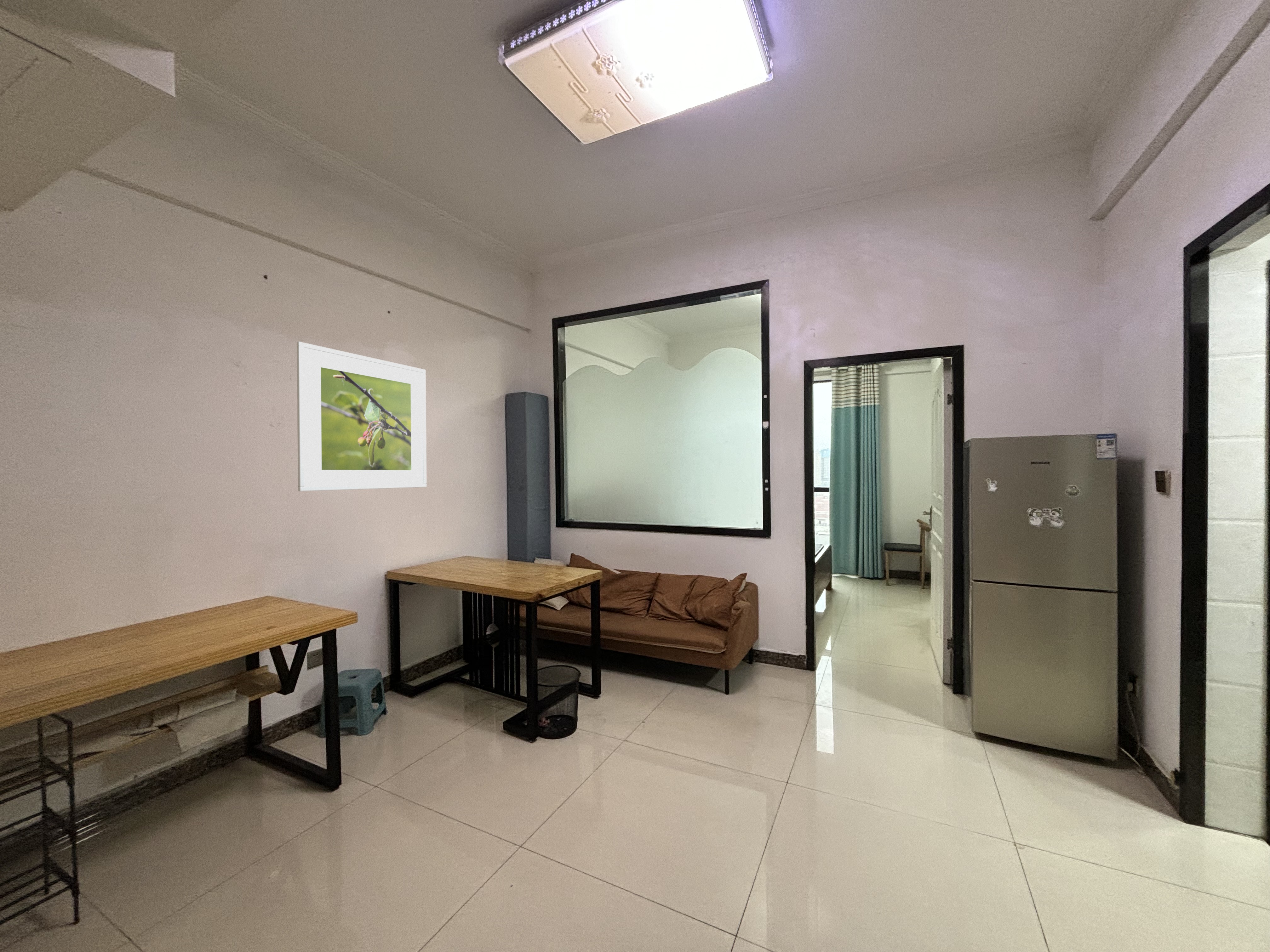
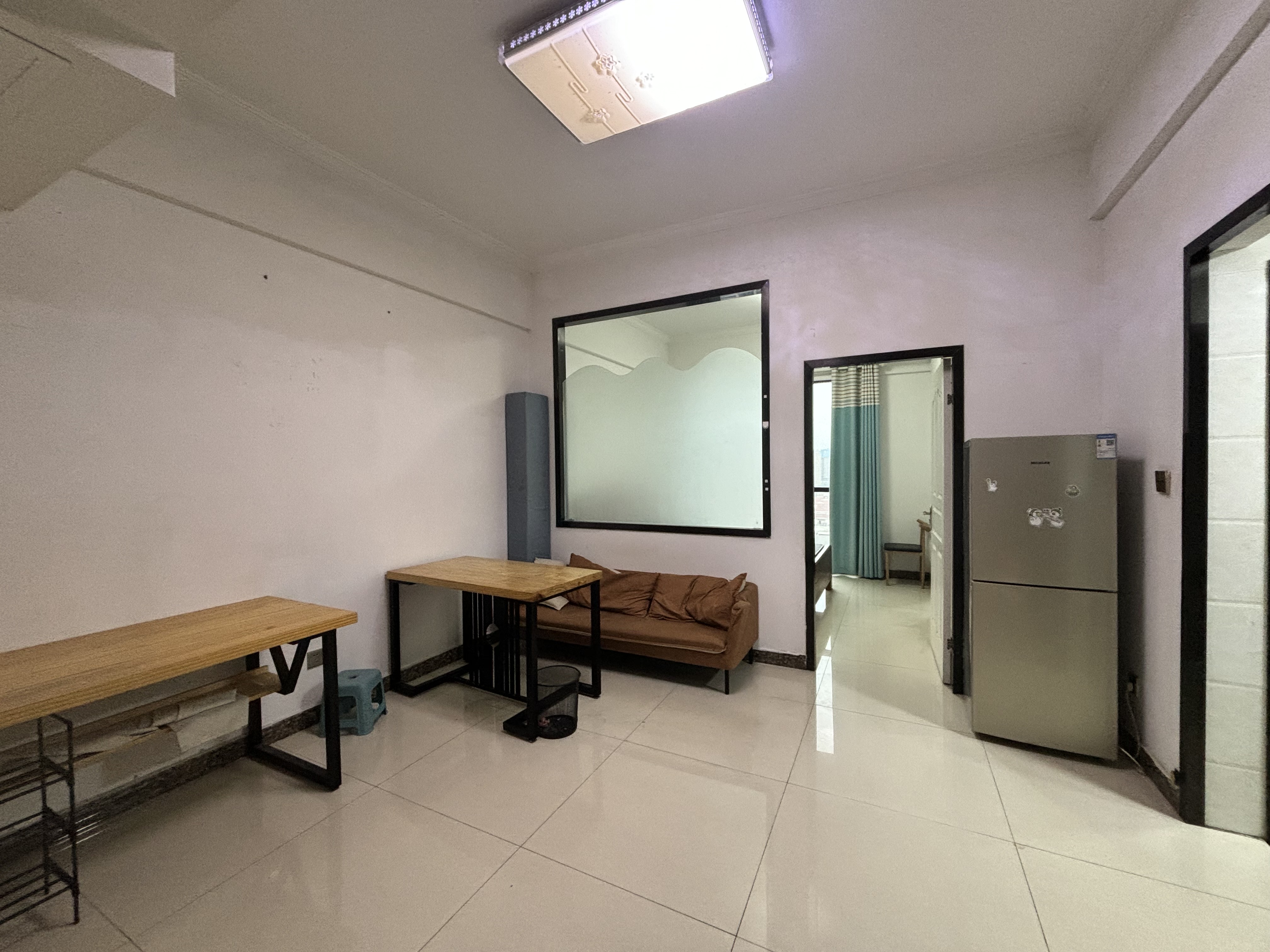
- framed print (369, 423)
